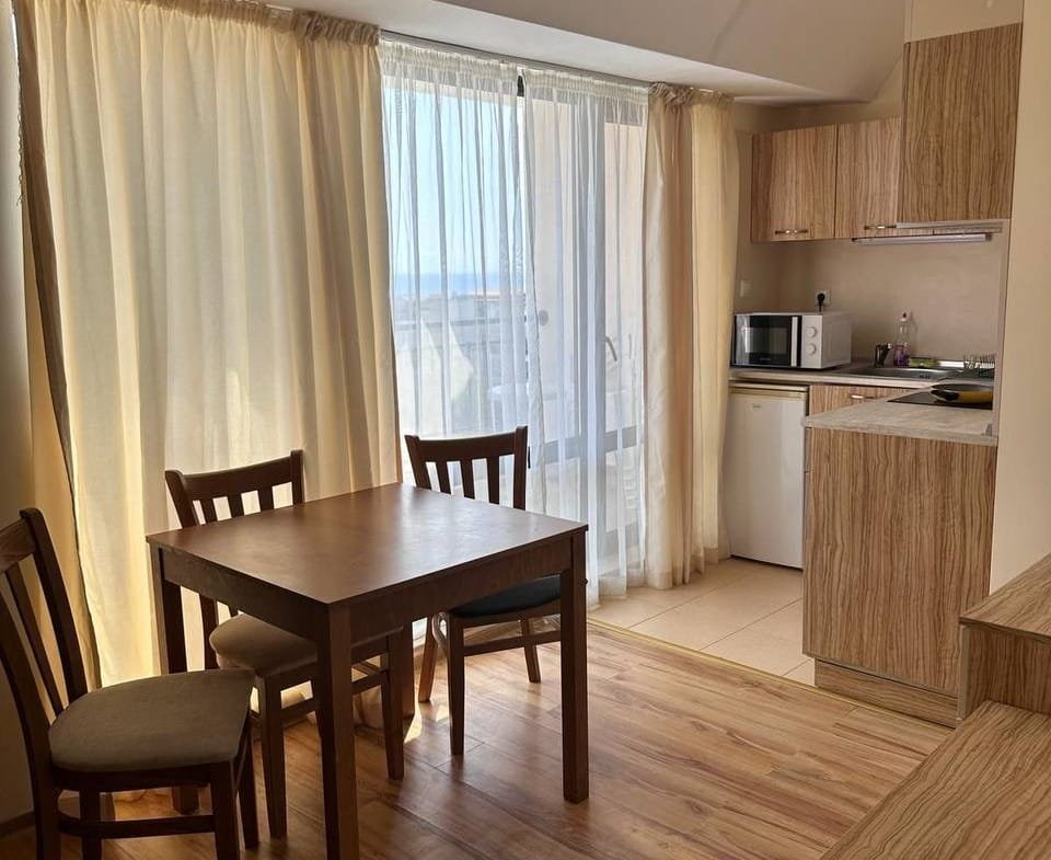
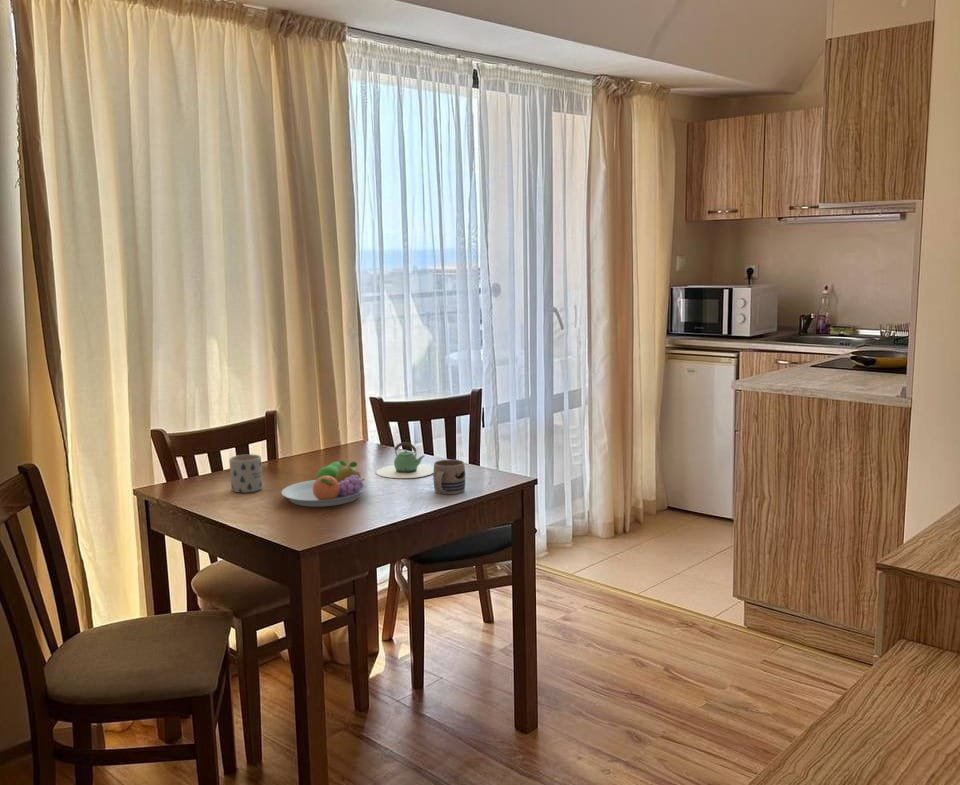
+ fruit bowl (326, 480)
+ mug (249, 472)
+ teapot (405, 456)
+ mug (447, 477)
